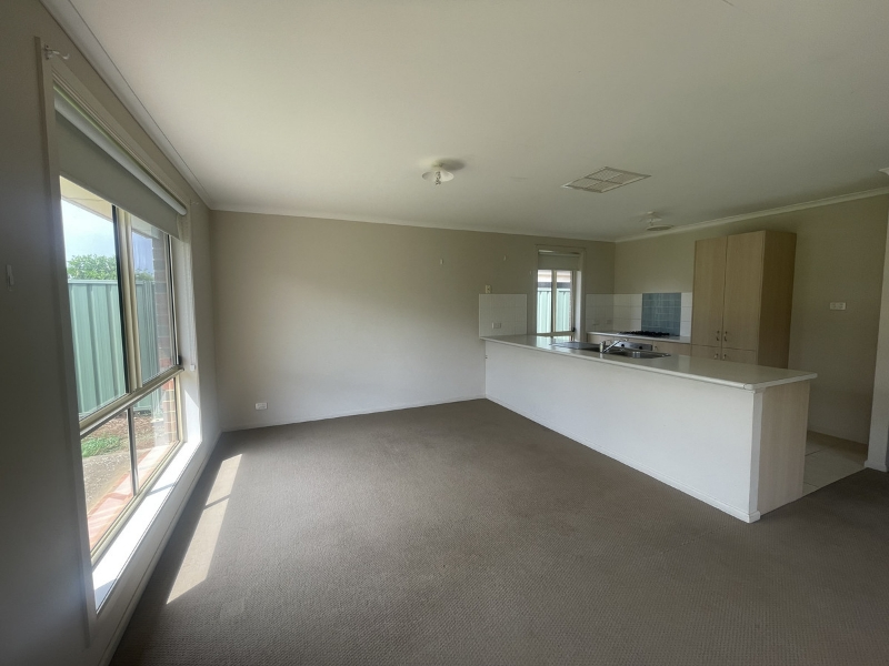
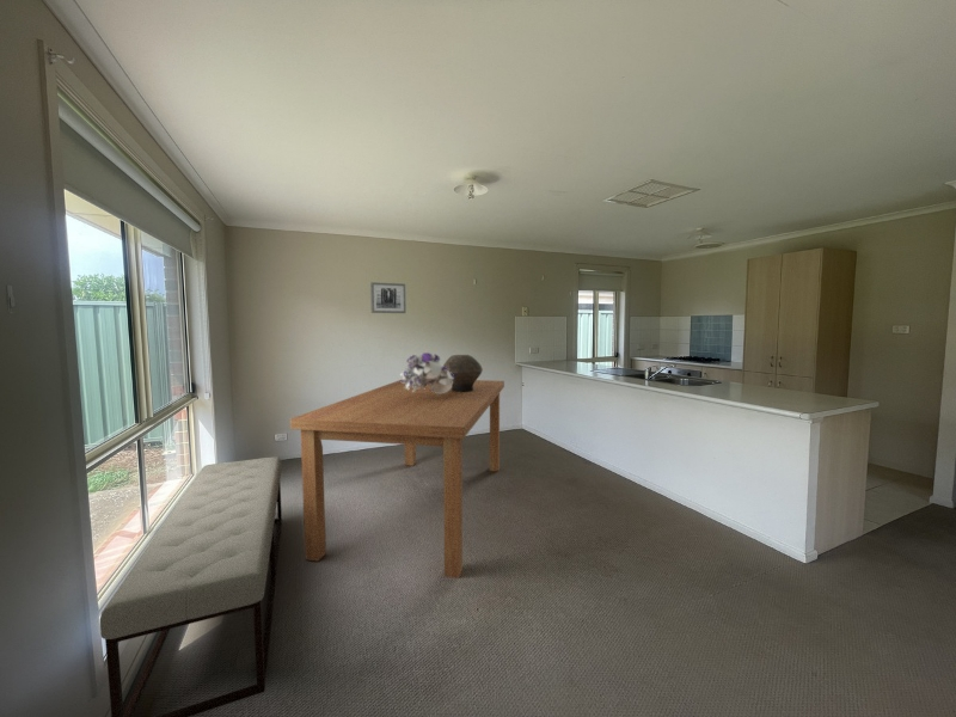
+ bouquet (428, 376)
+ wall art (388, 298)
+ dining table (425, 445)
+ bench (226, 547)
+ ceramic pot (461, 372)
